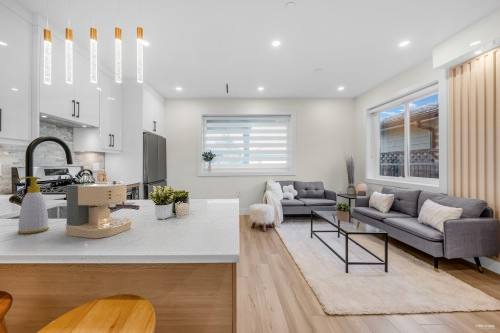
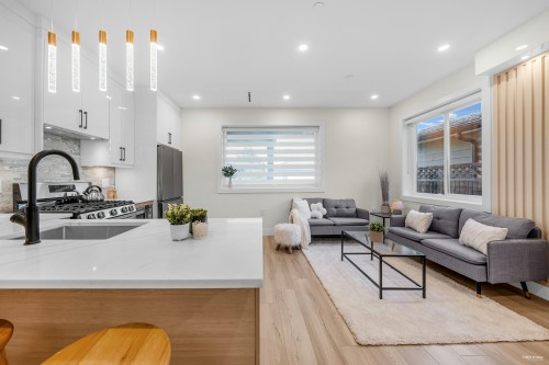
- coffee maker (105, 206)
- soap bottle (33, 203)
